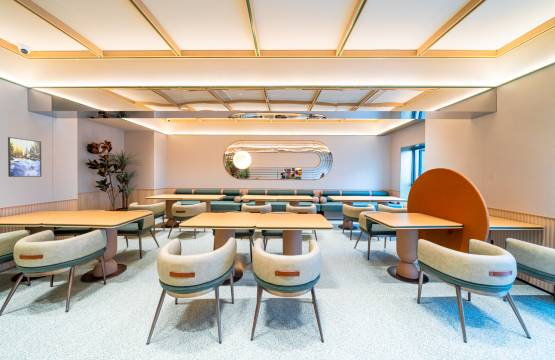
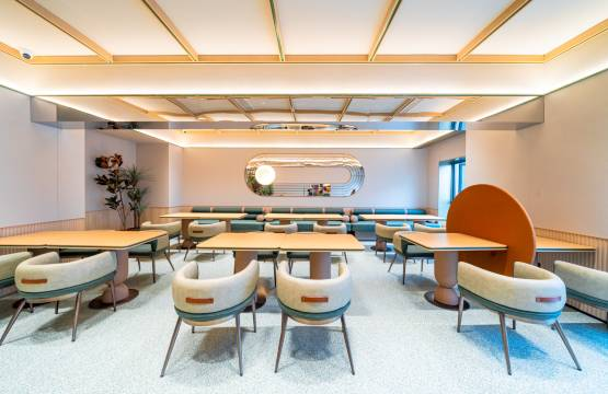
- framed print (25, 158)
